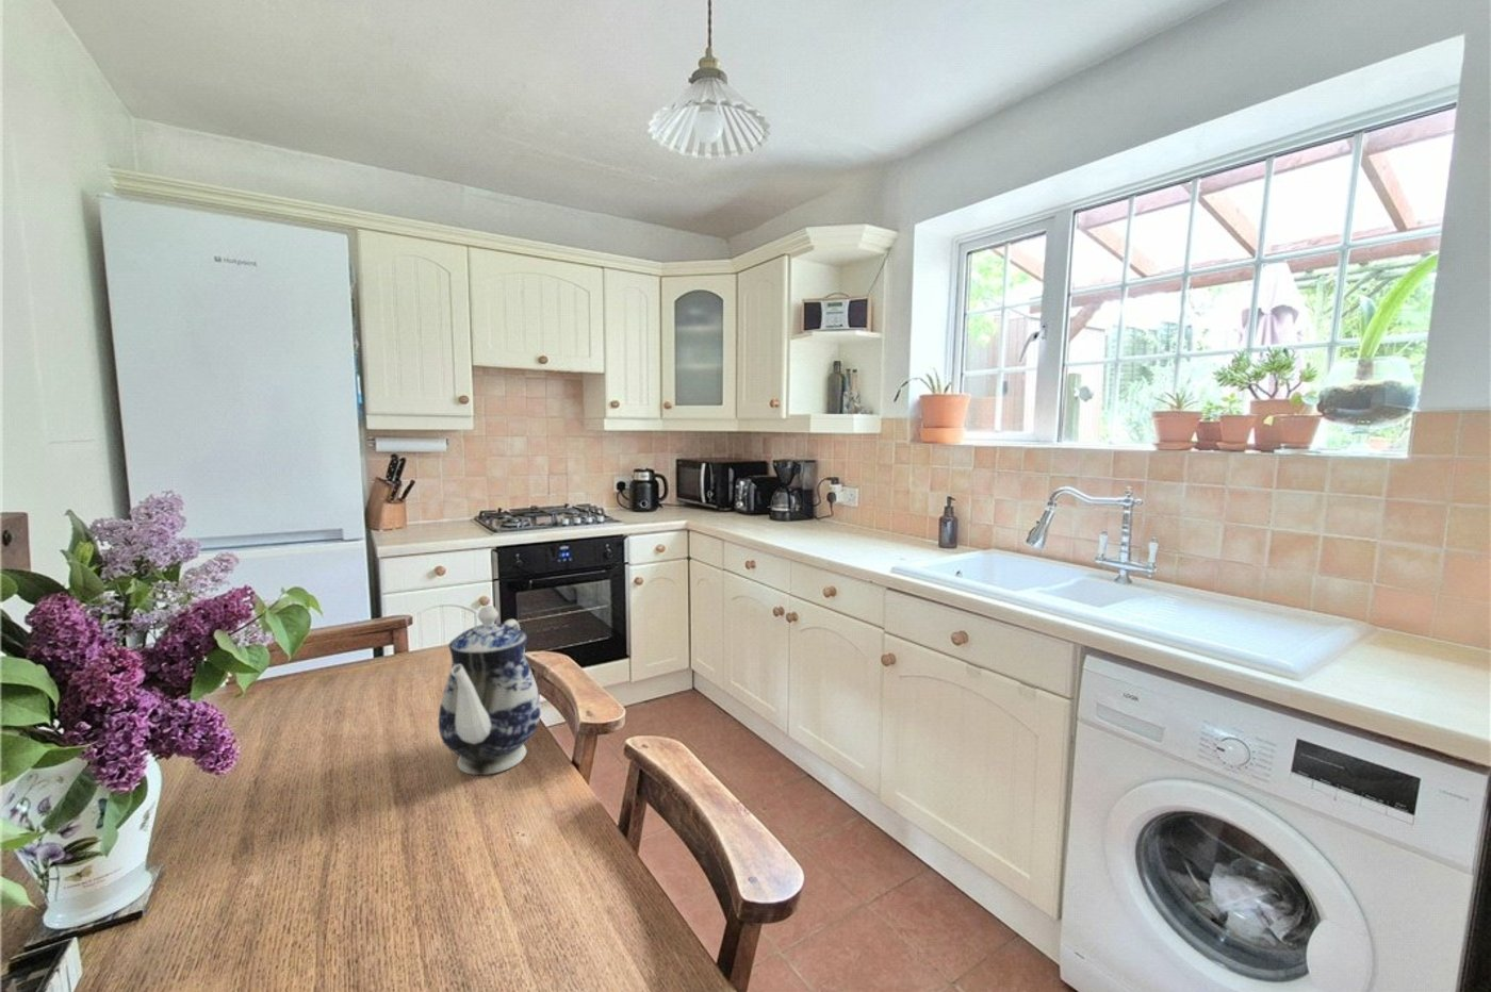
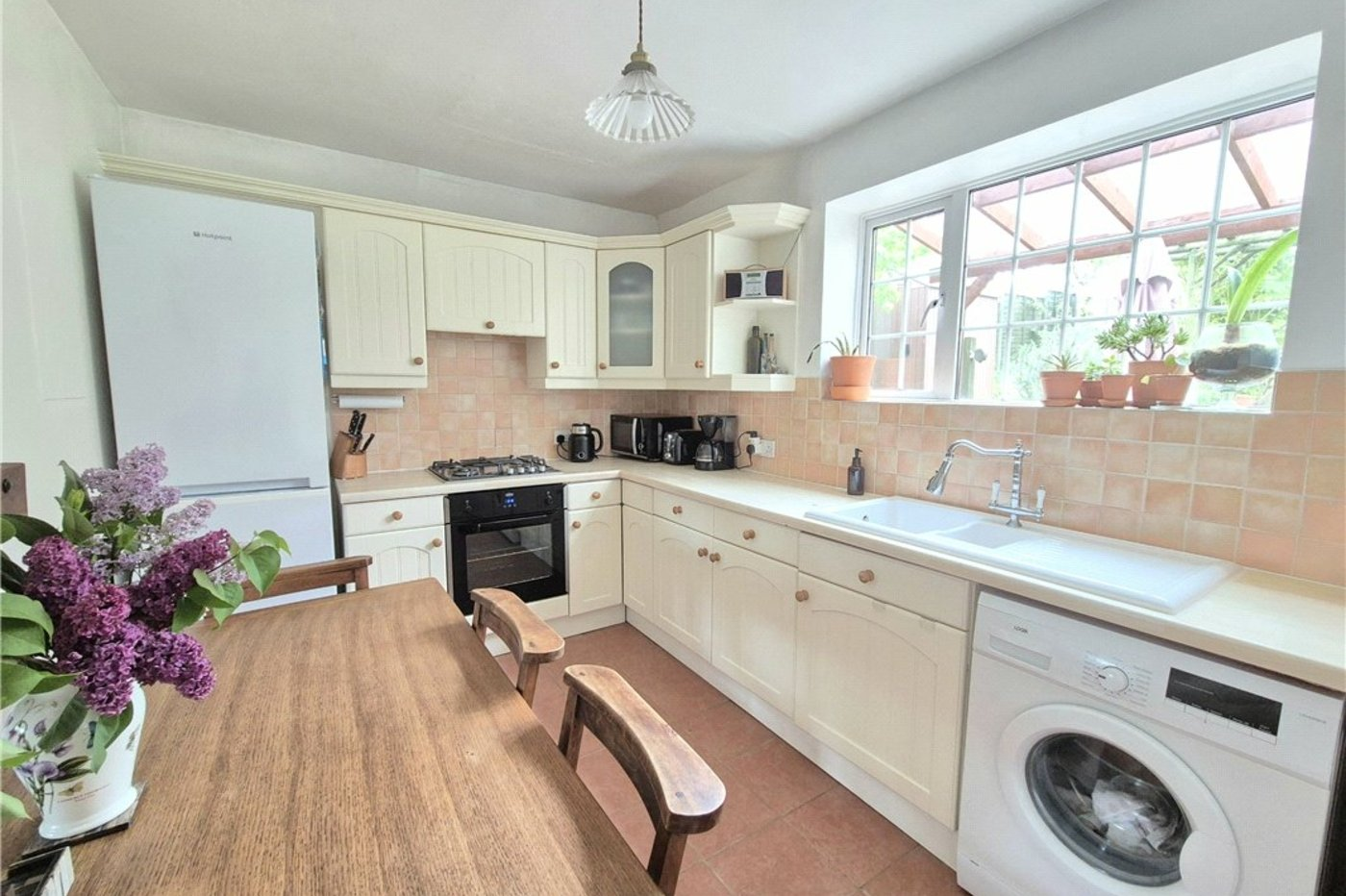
- teapot (490, 682)
